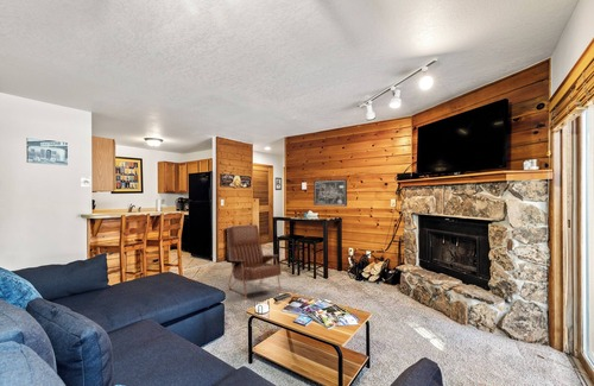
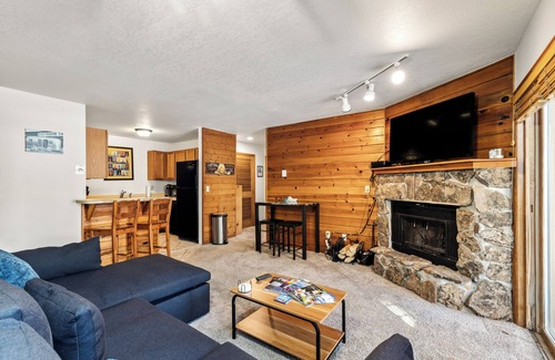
- wall art (329, 192)
- armchair (252, 259)
